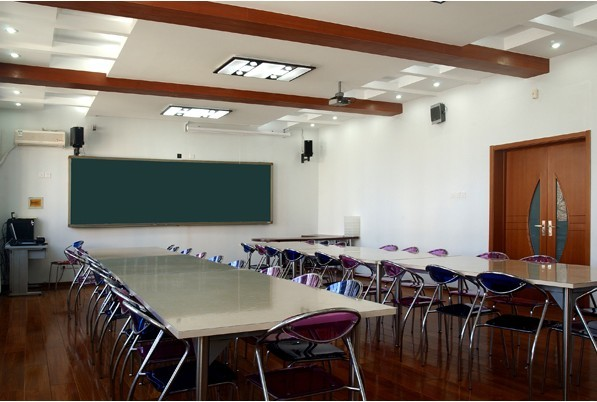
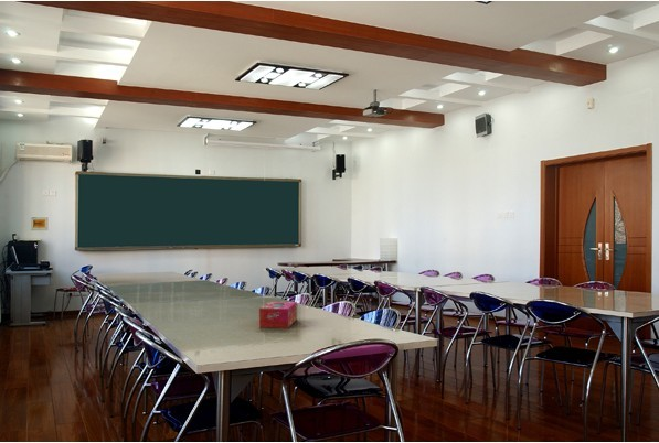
+ tissue box (278, 314)
